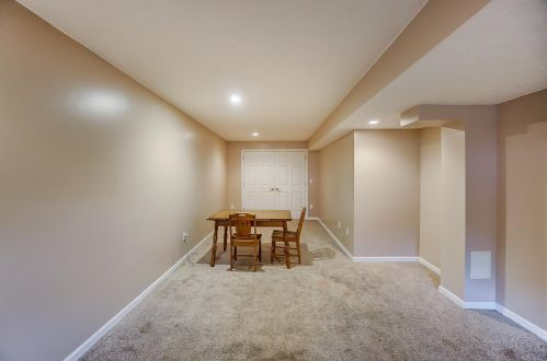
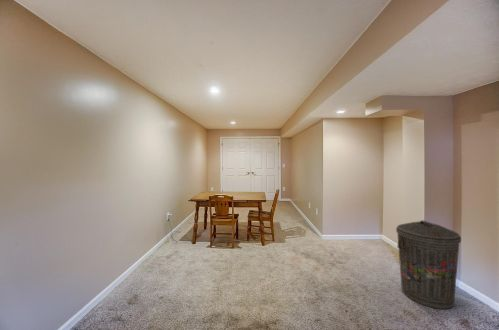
+ trash can (426, 258)
